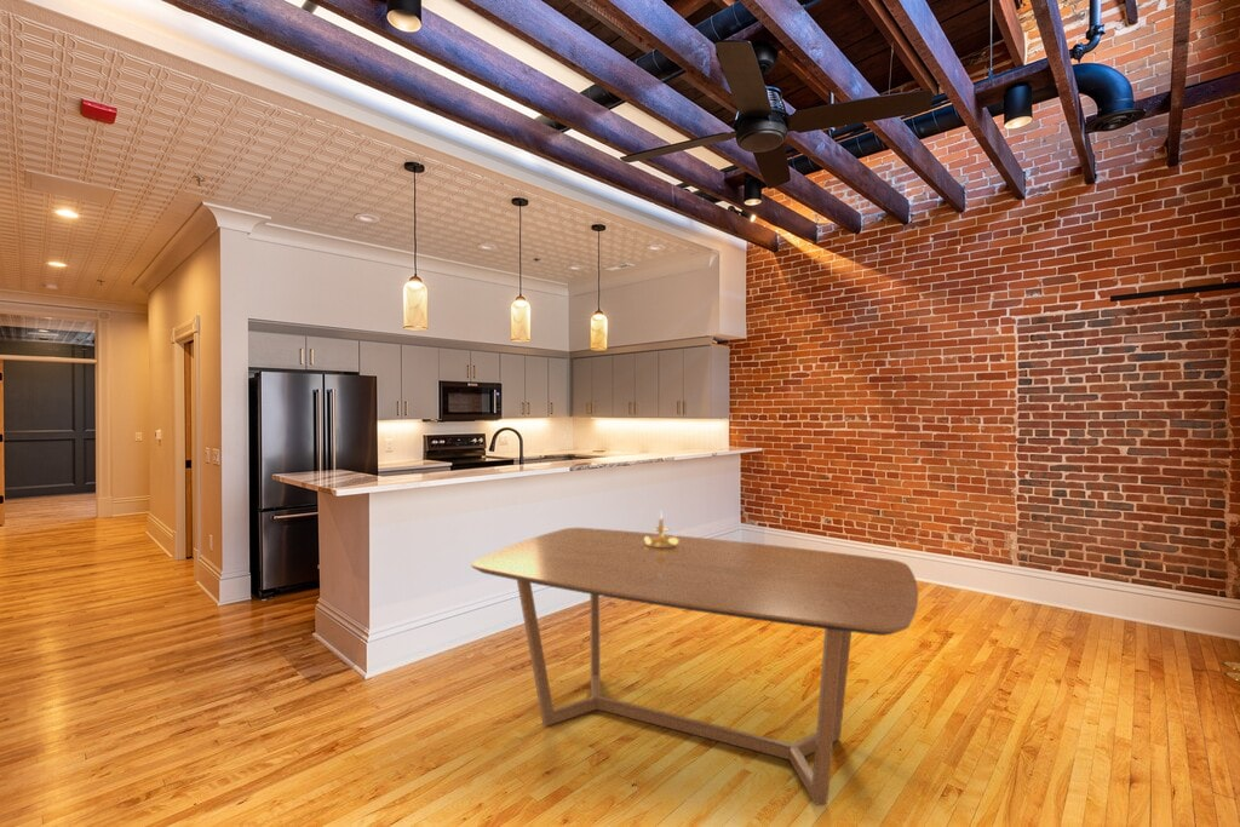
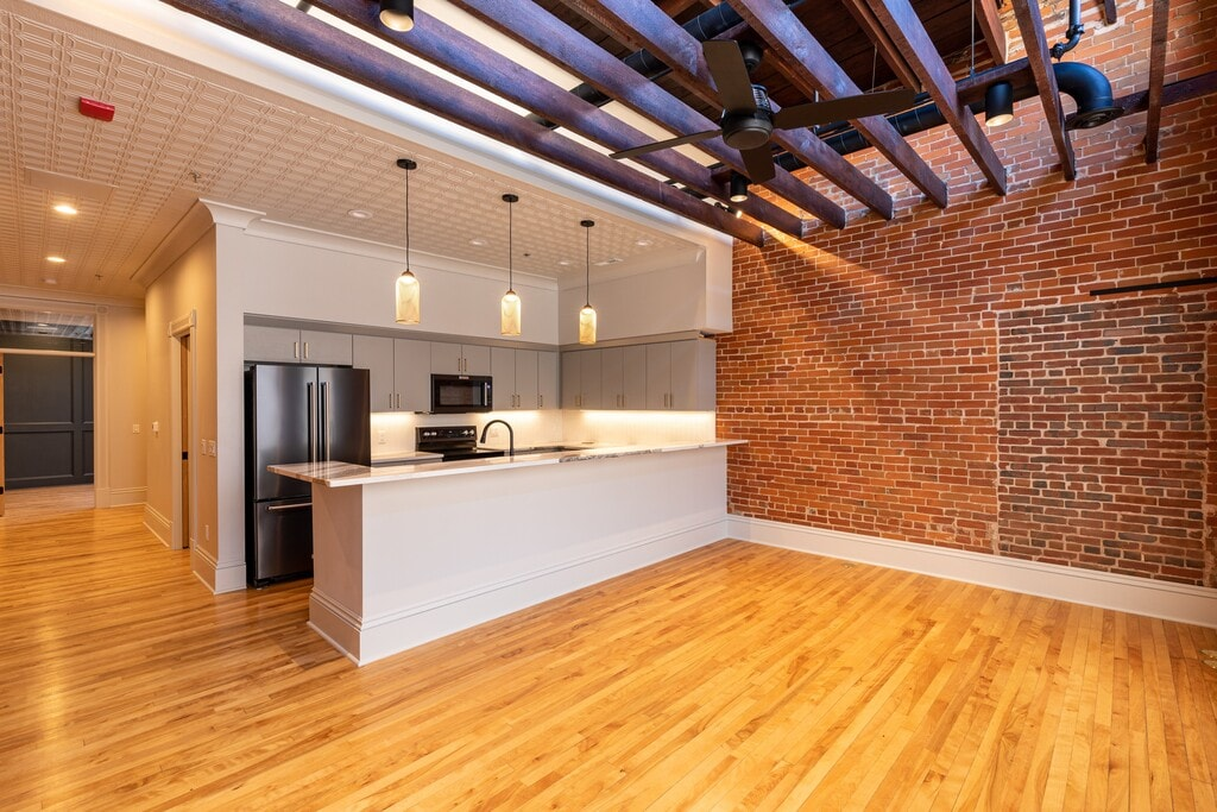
- dining table (695, 610)
- candle holder (662, 527)
